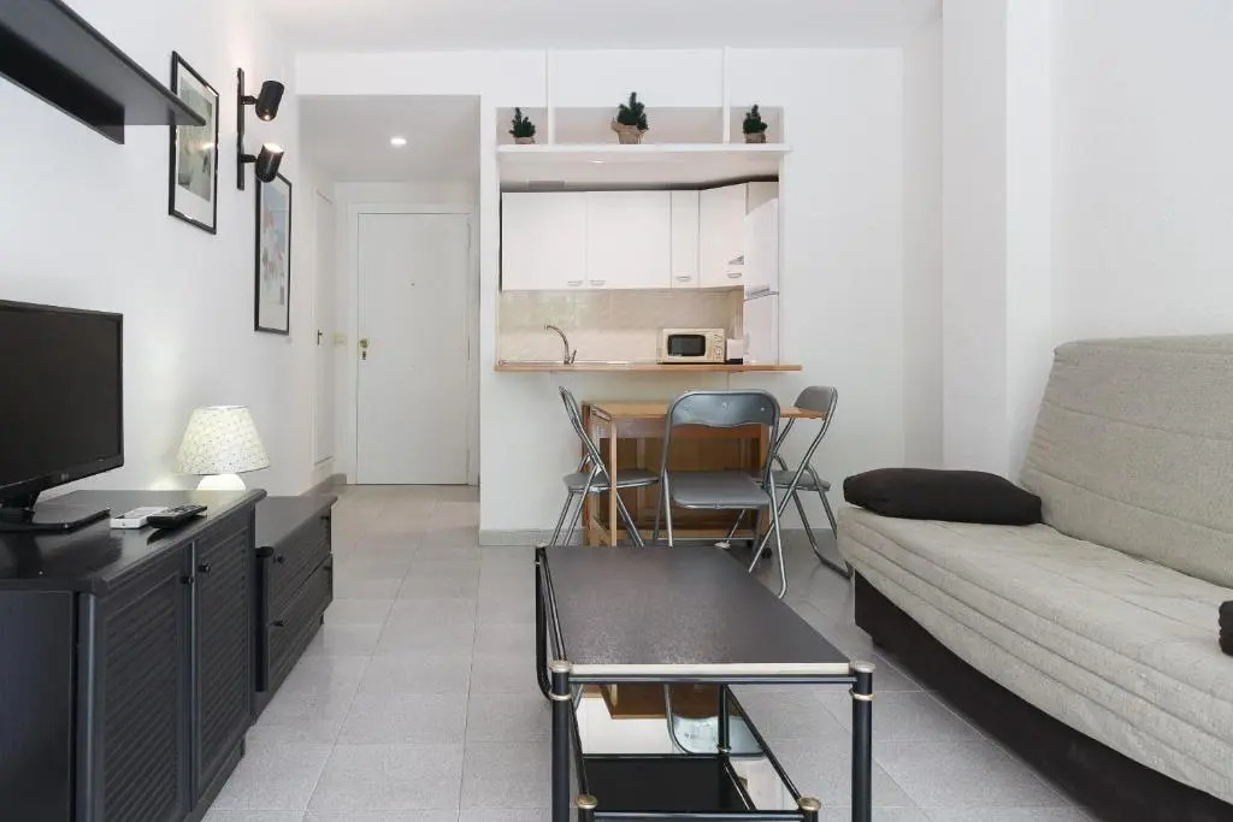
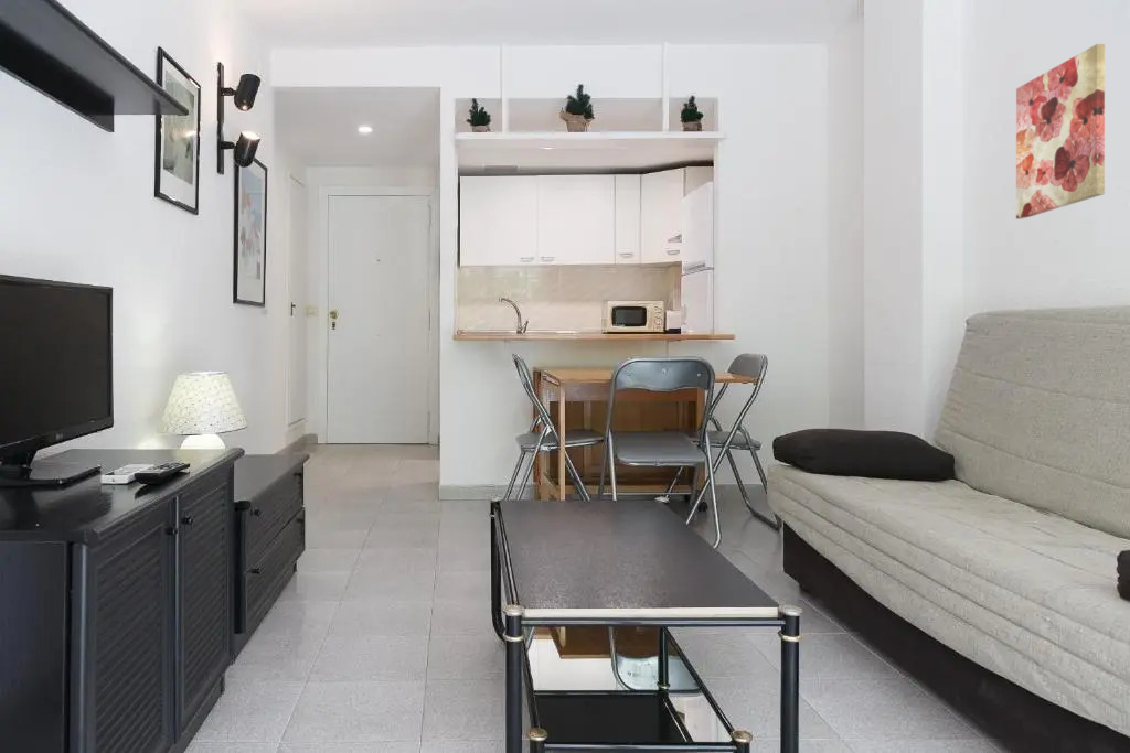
+ wall art (1057, 137)
